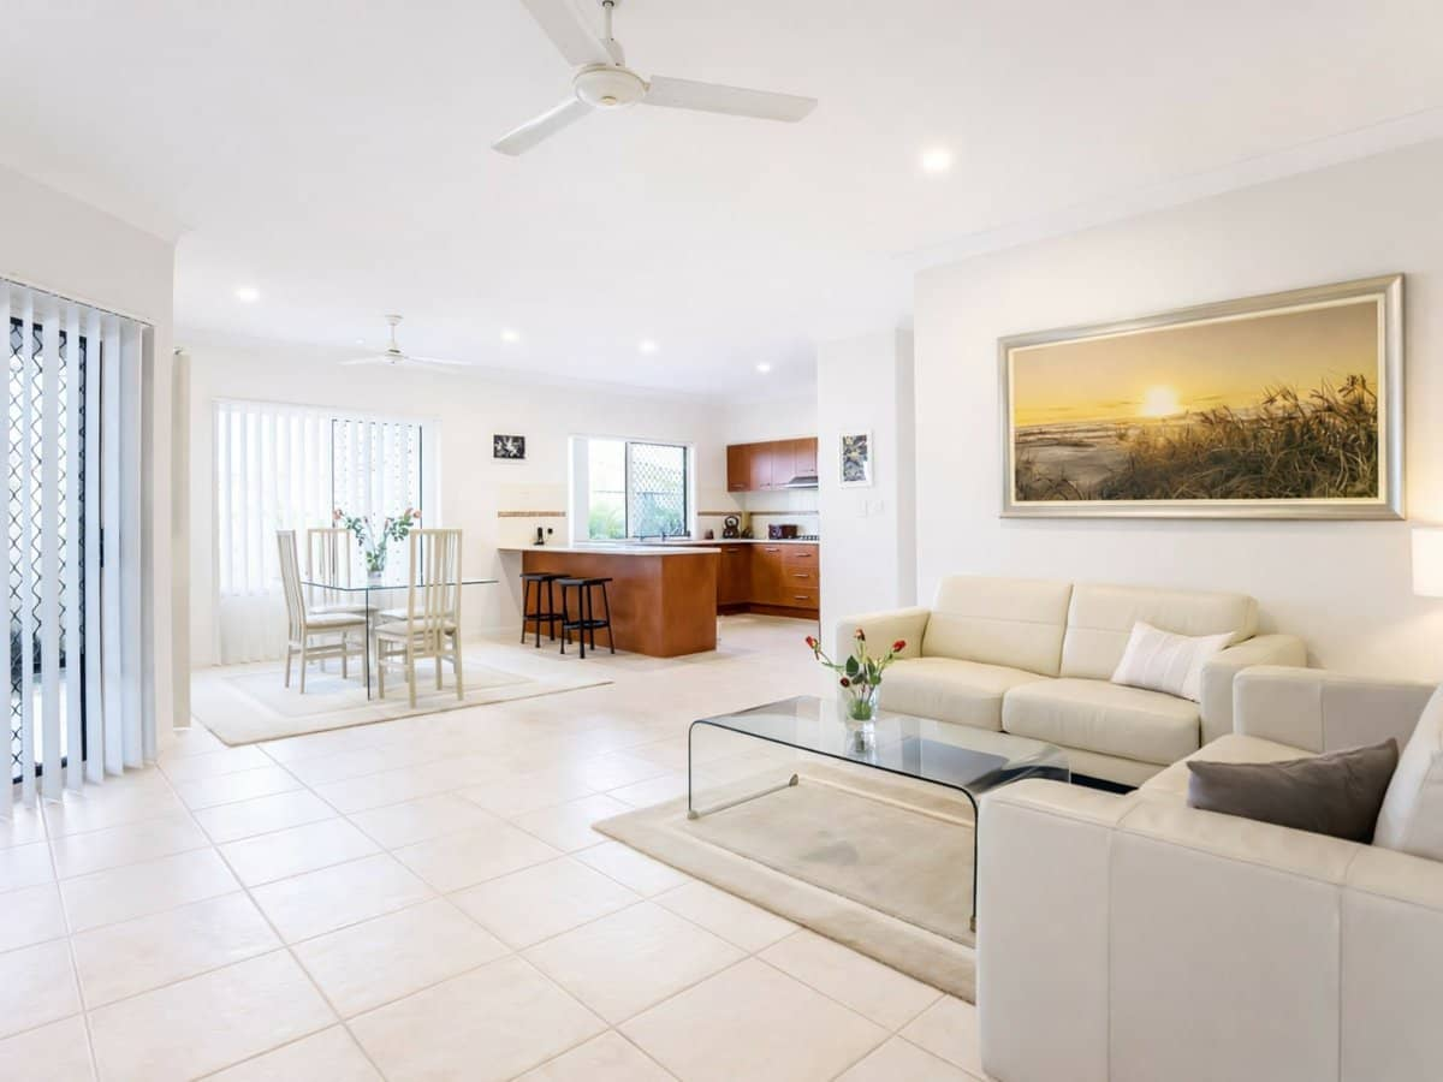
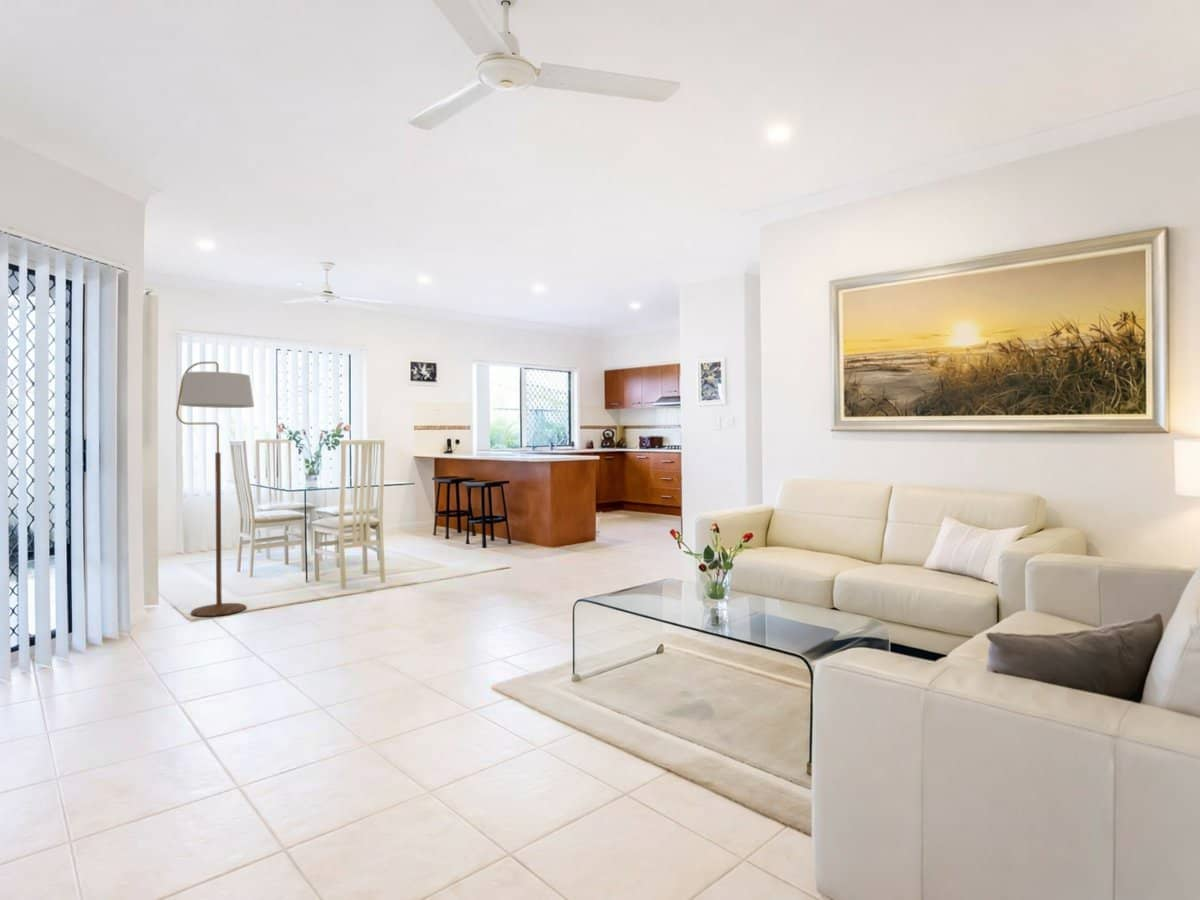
+ floor lamp (216, 486)
